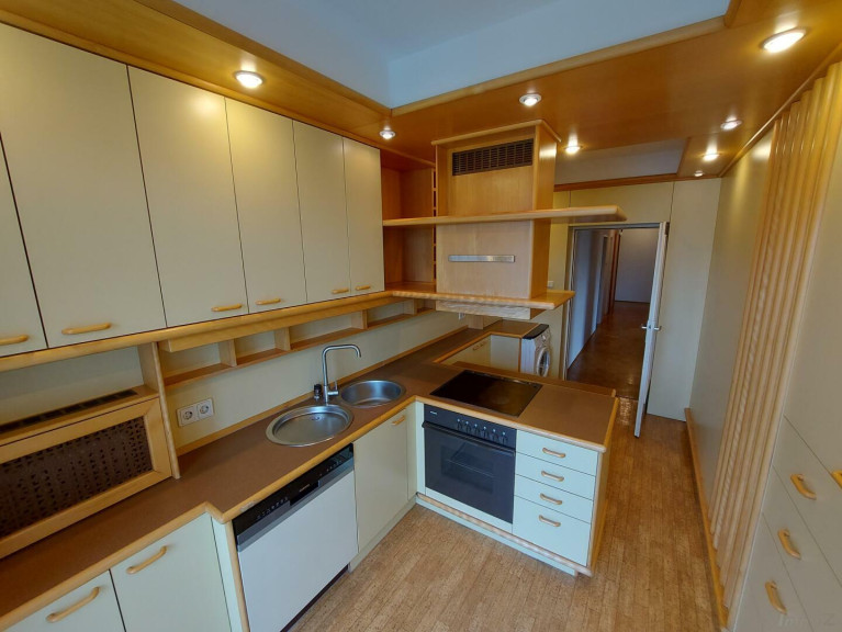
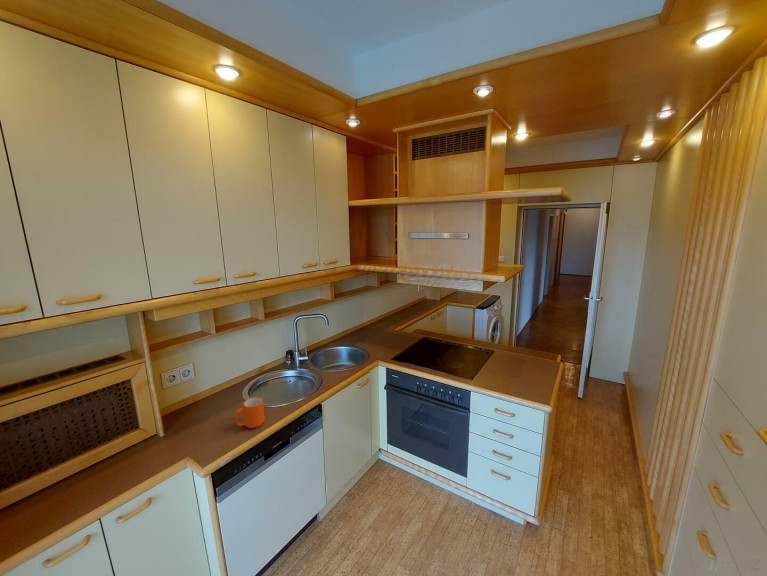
+ mug (251, 414)
